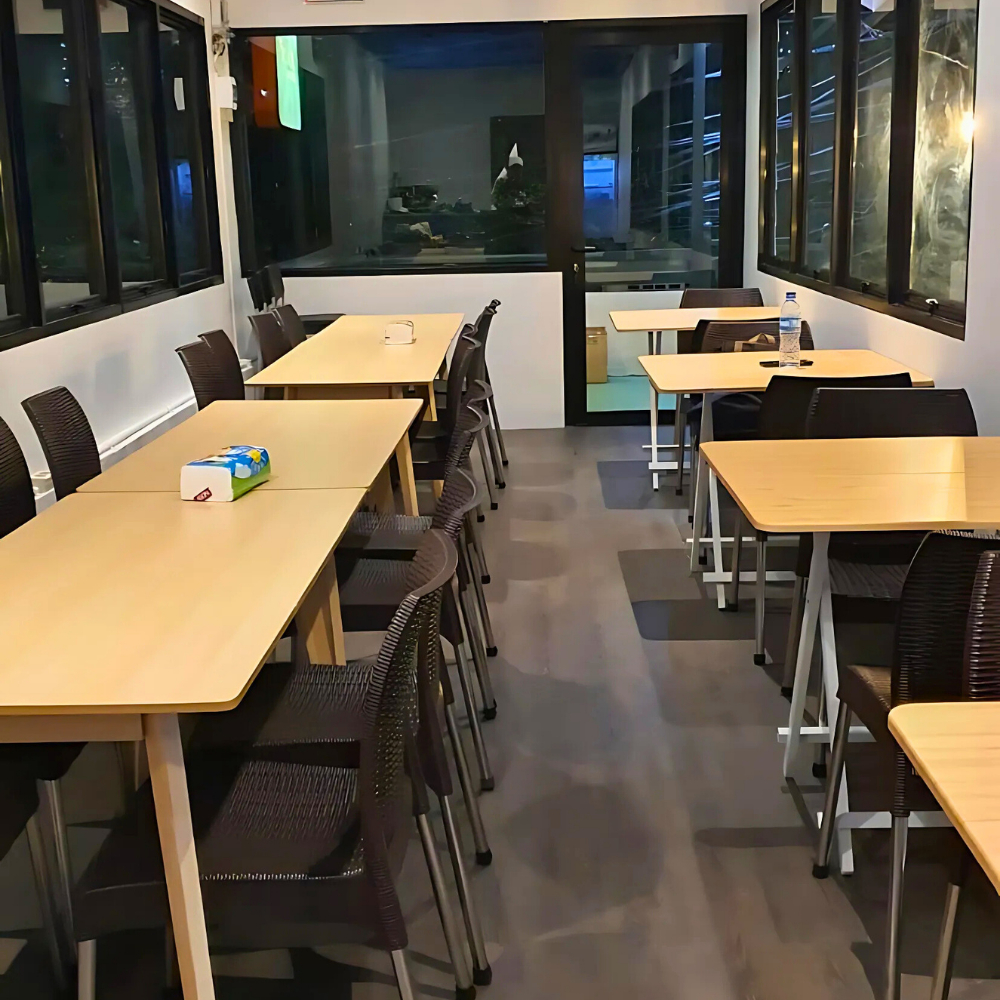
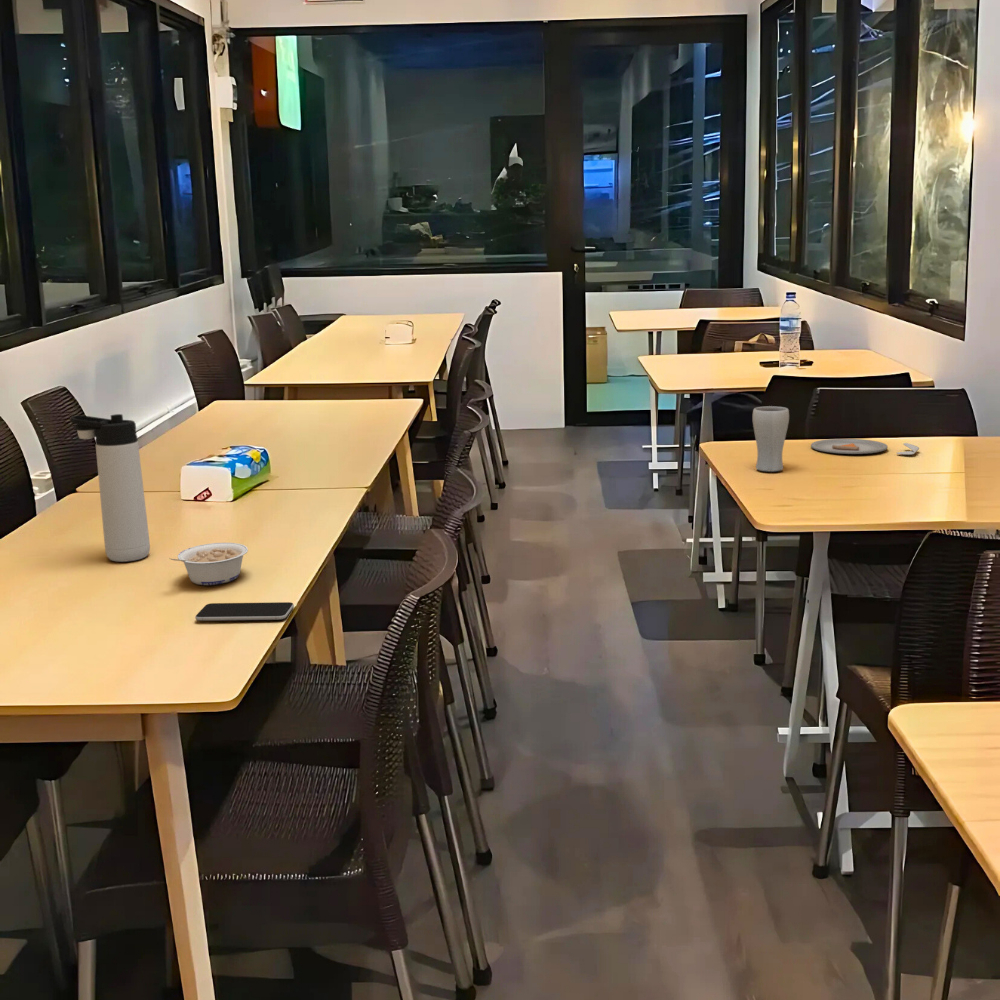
+ dinner plate (863, 446)
+ thermos bottle (110, 487)
+ drinking glass (770, 439)
+ legume (213, 563)
+ smartphone (245, 611)
